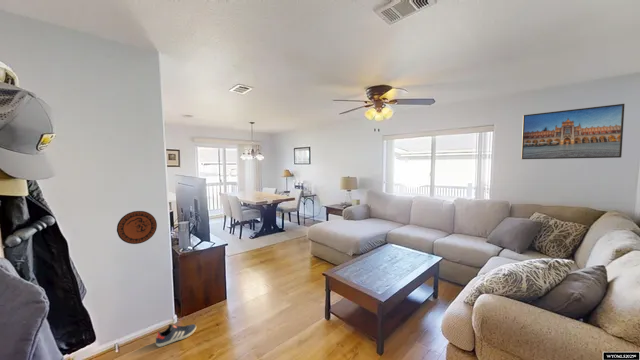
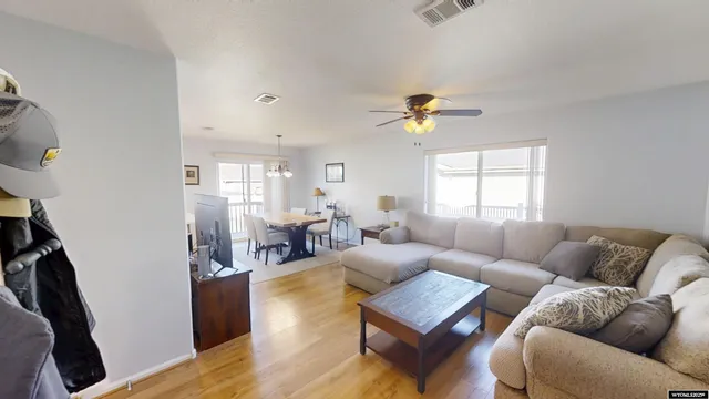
- sneaker (176, 330)
- decorative plate (137, 227)
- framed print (567, 134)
